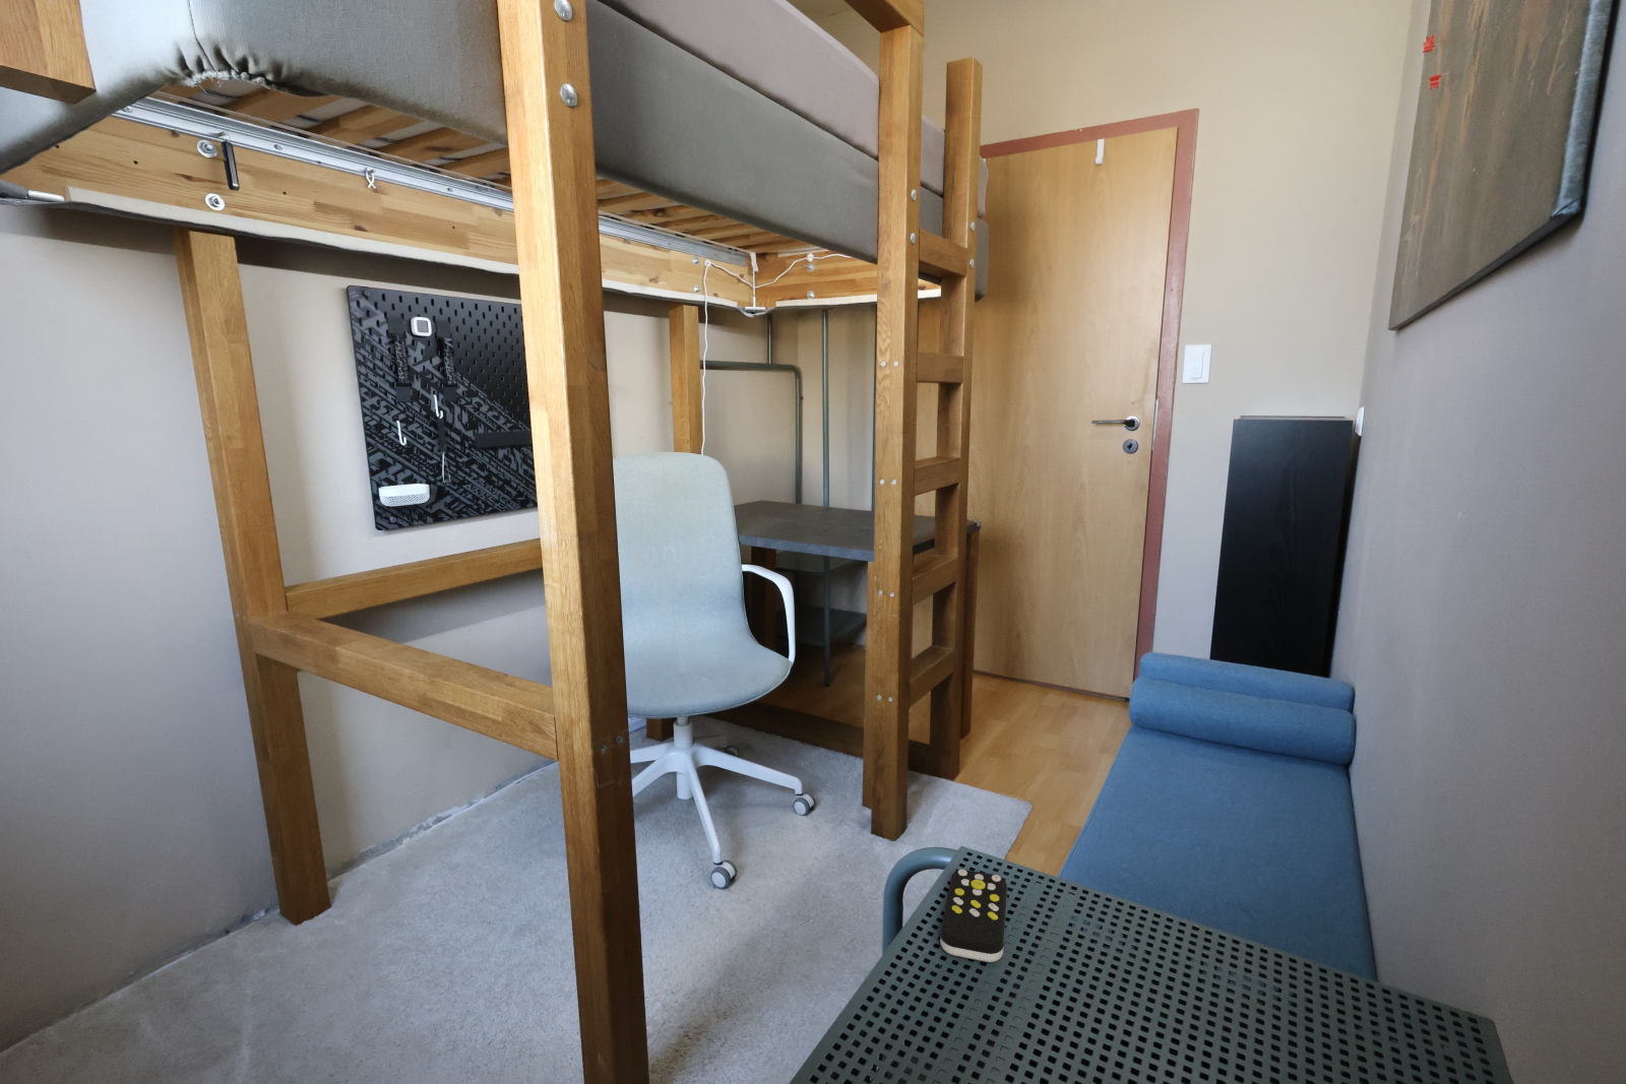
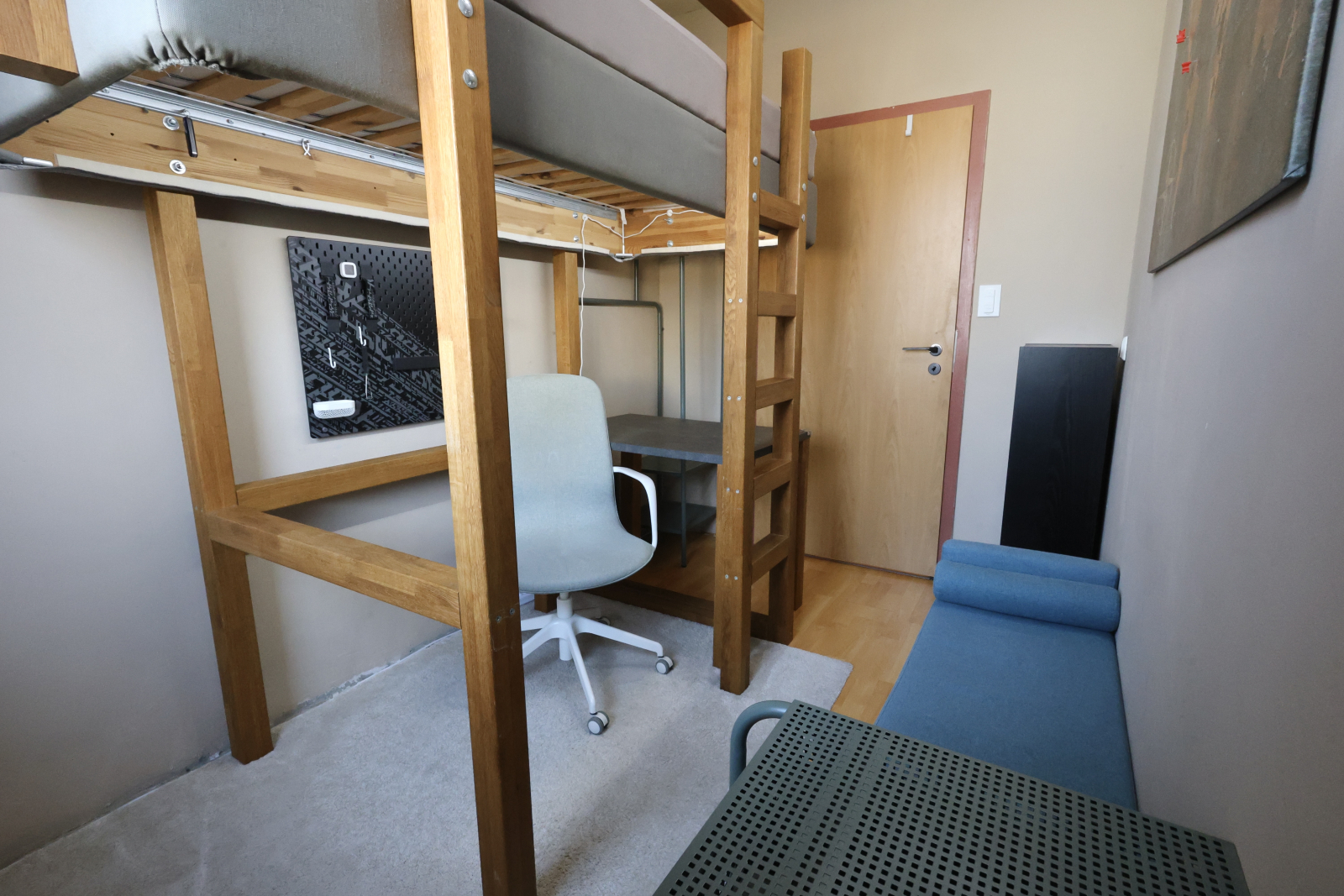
- remote control (975, 911)
